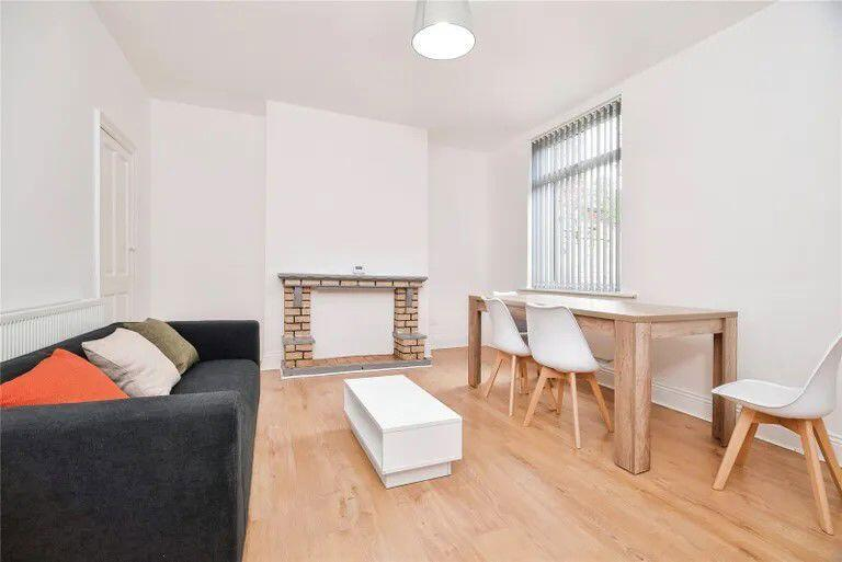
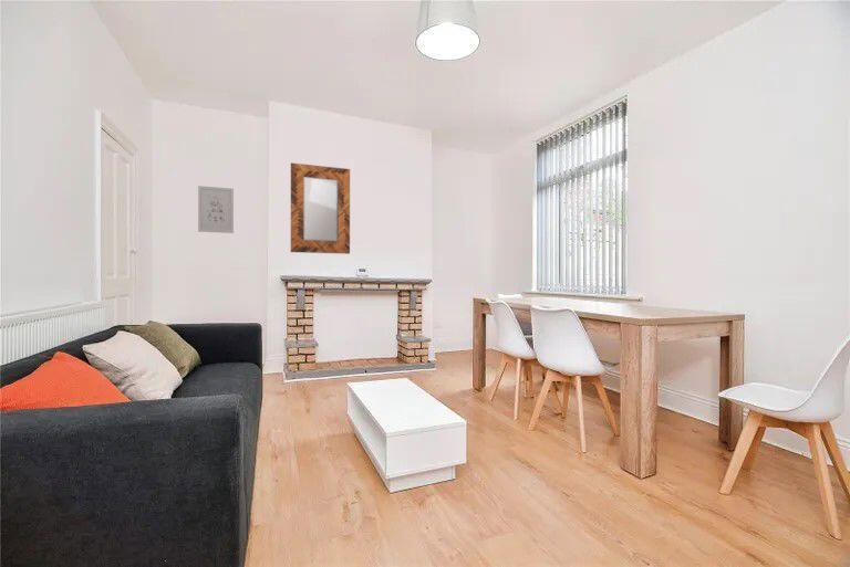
+ wall art (216, 209)
+ home mirror (321, 209)
